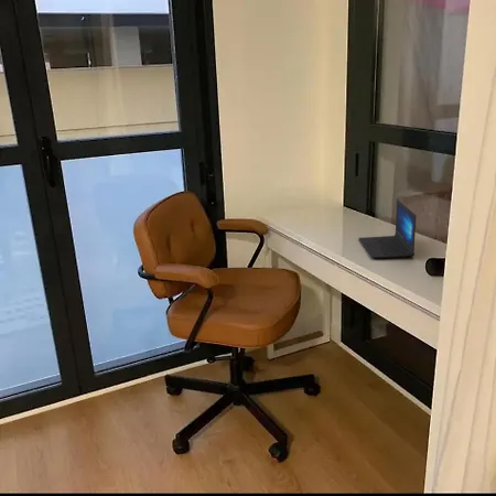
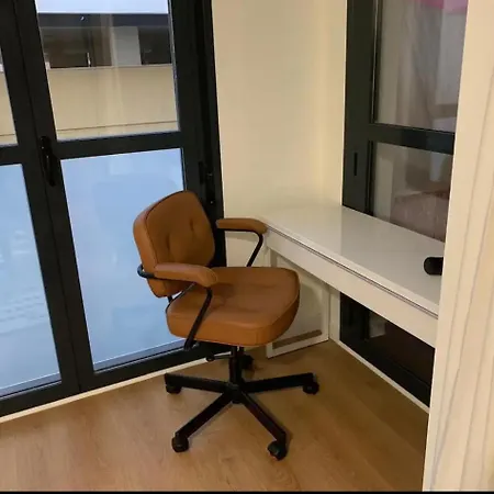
- laptop (386, 236)
